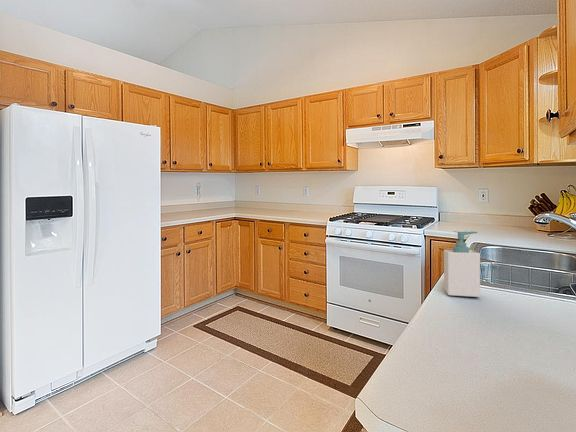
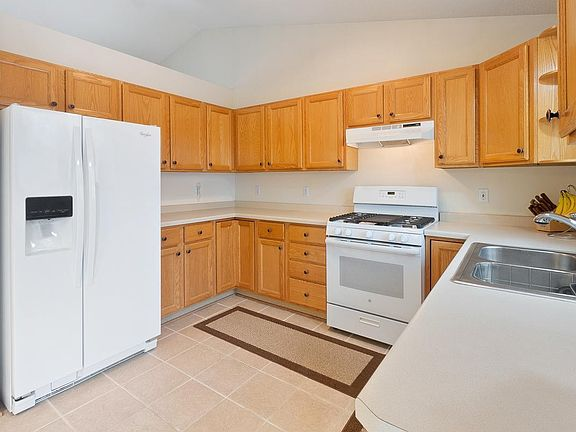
- soap bottle (461, 262)
